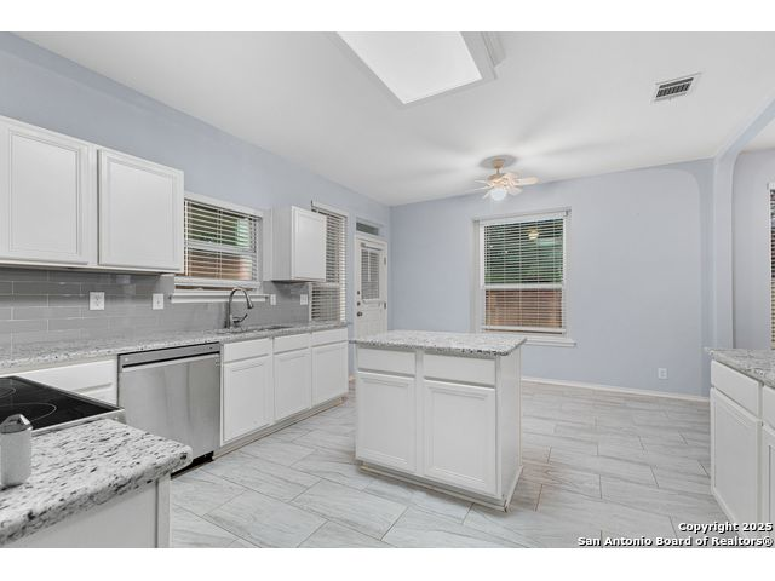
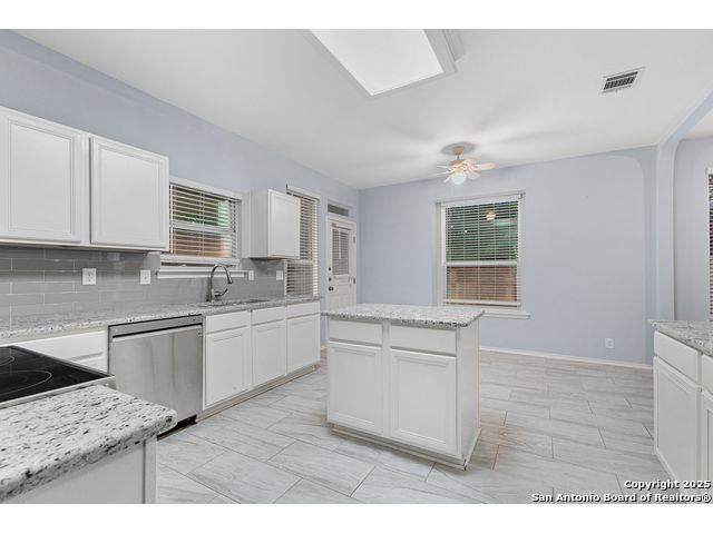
- shaker (16, 448)
